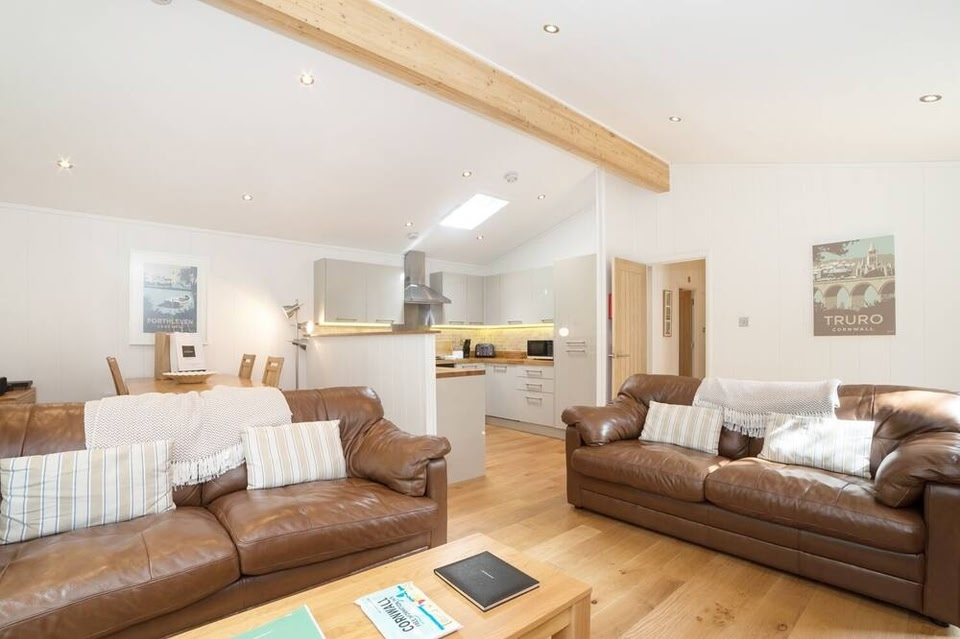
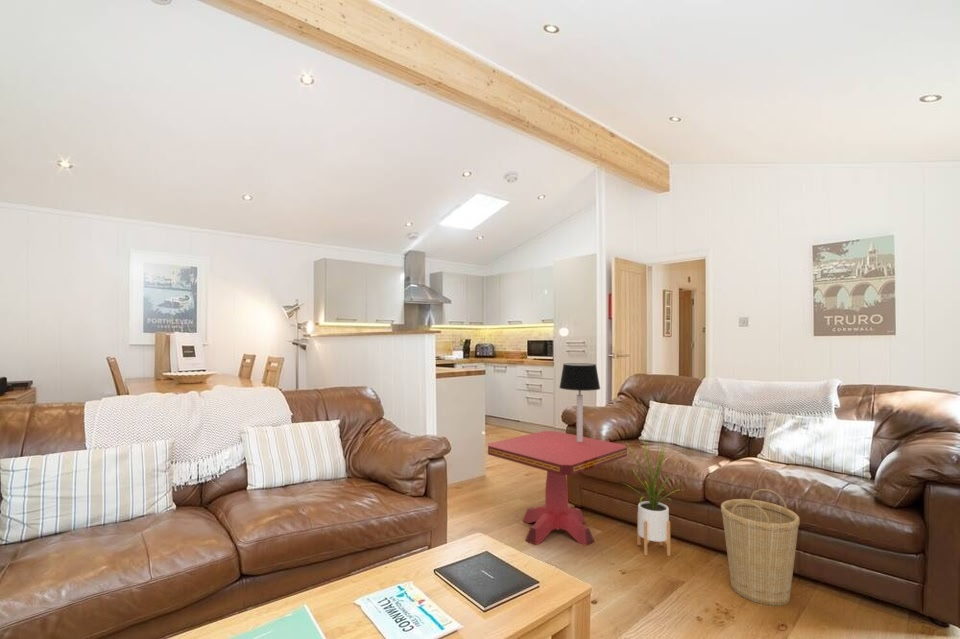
+ table lamp (579, 402)
+ basket (759, 543)
+ side table (556, 488)
+ house plant (654, 492)
